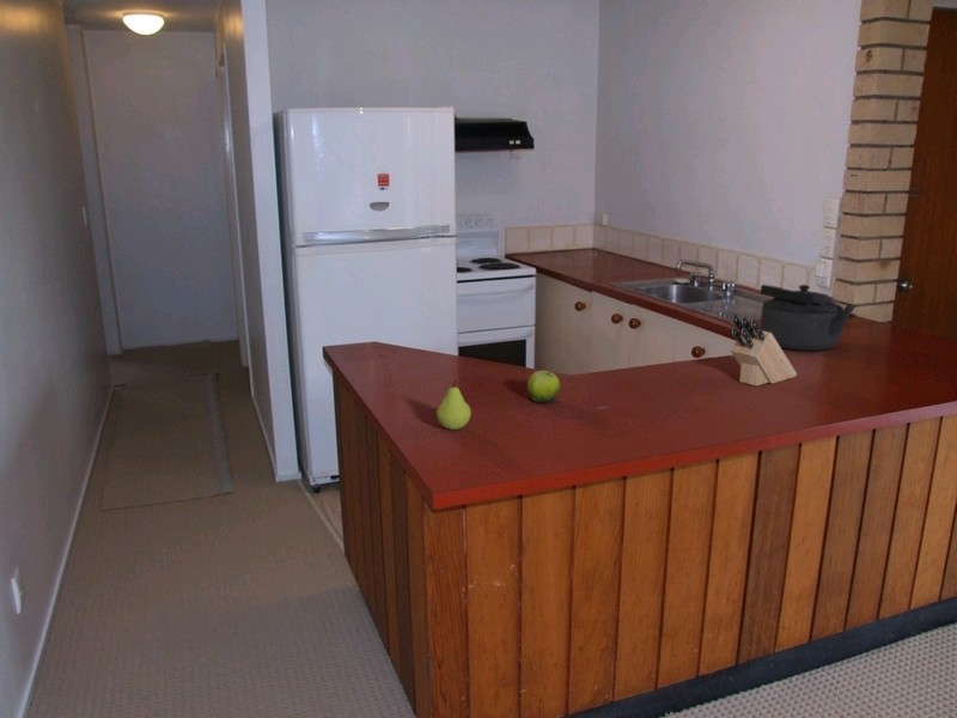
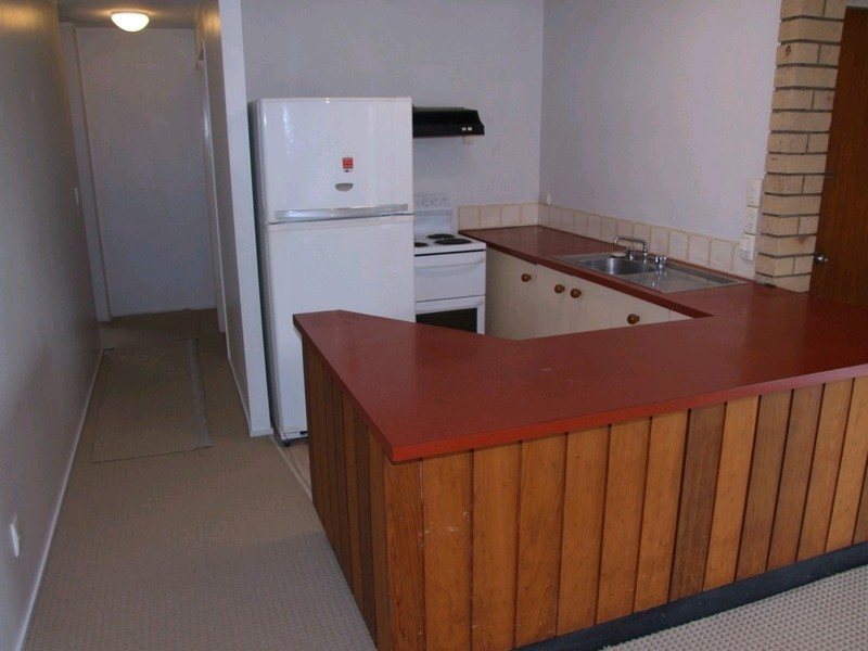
- fruit (453, 403)
- knife block (762, 346)
- fruit (543, 385)
- kettle (803, 315)
